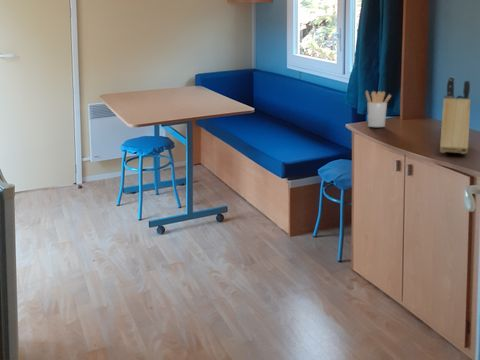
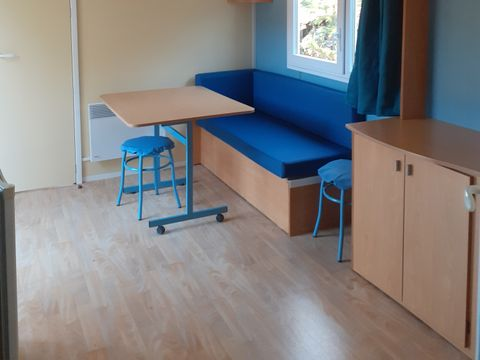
- utensil holder (377, 108)
- knife block (455, 113)
